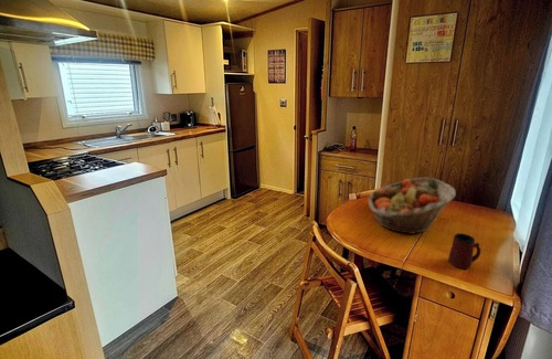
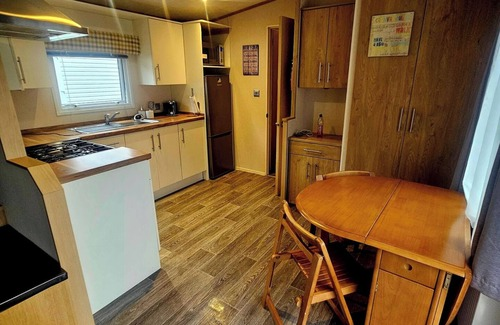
- mug (465, 251)
- fruit basket (407, 202)
